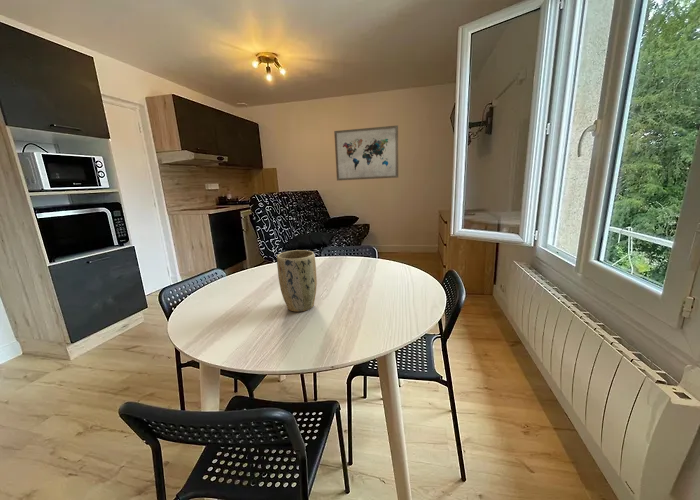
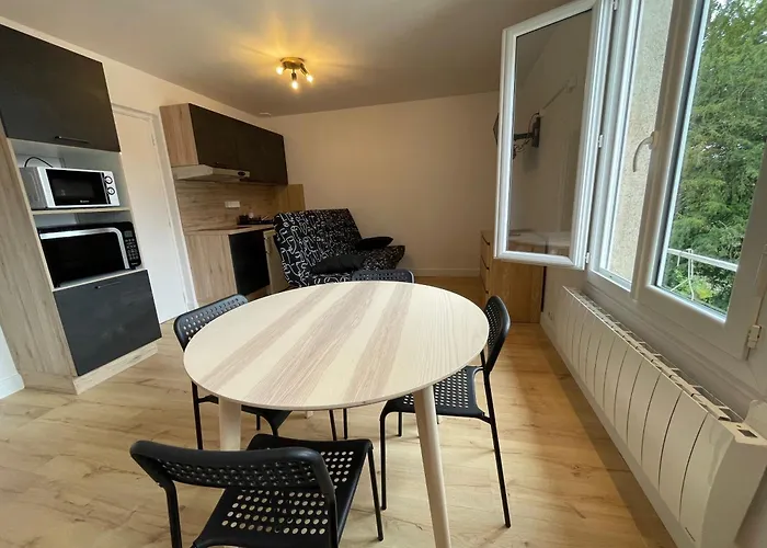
- plant pot (298, 280)
- wall art (366, 154)
